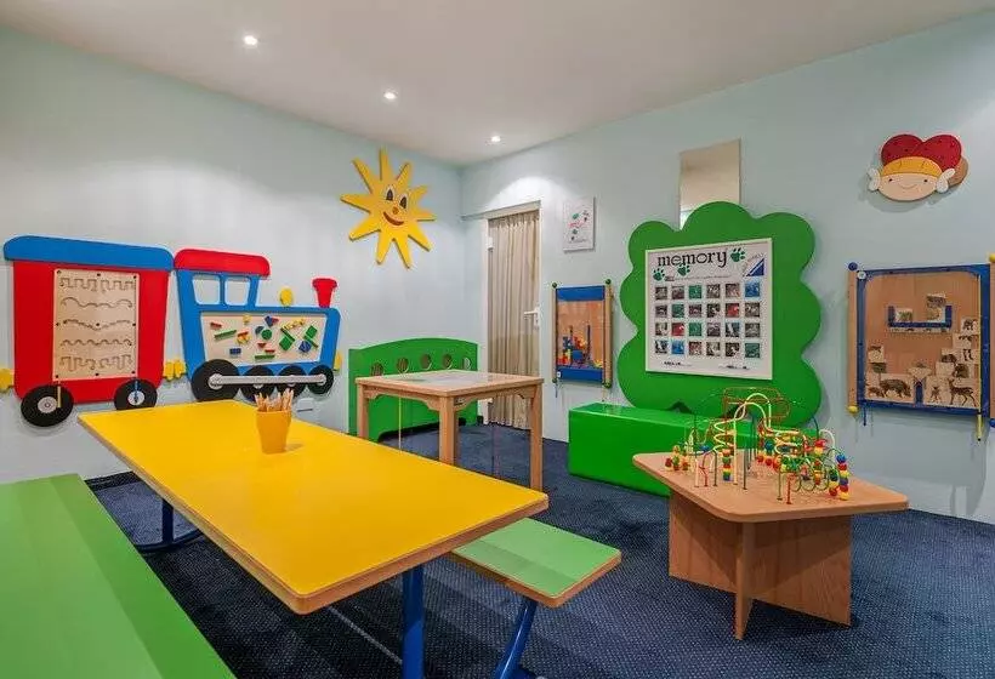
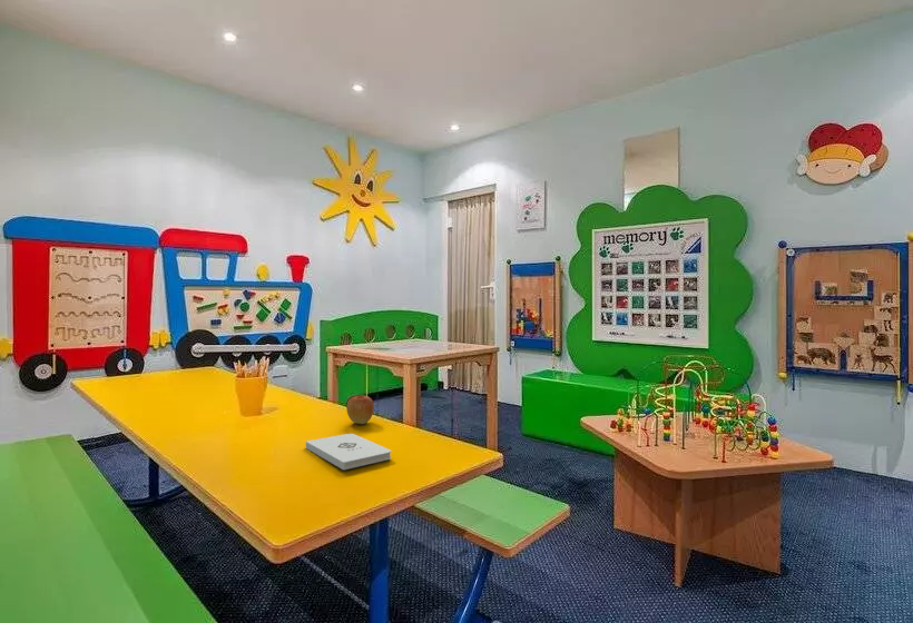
+ apple (360, 409)
+ notepad (347, 449)
